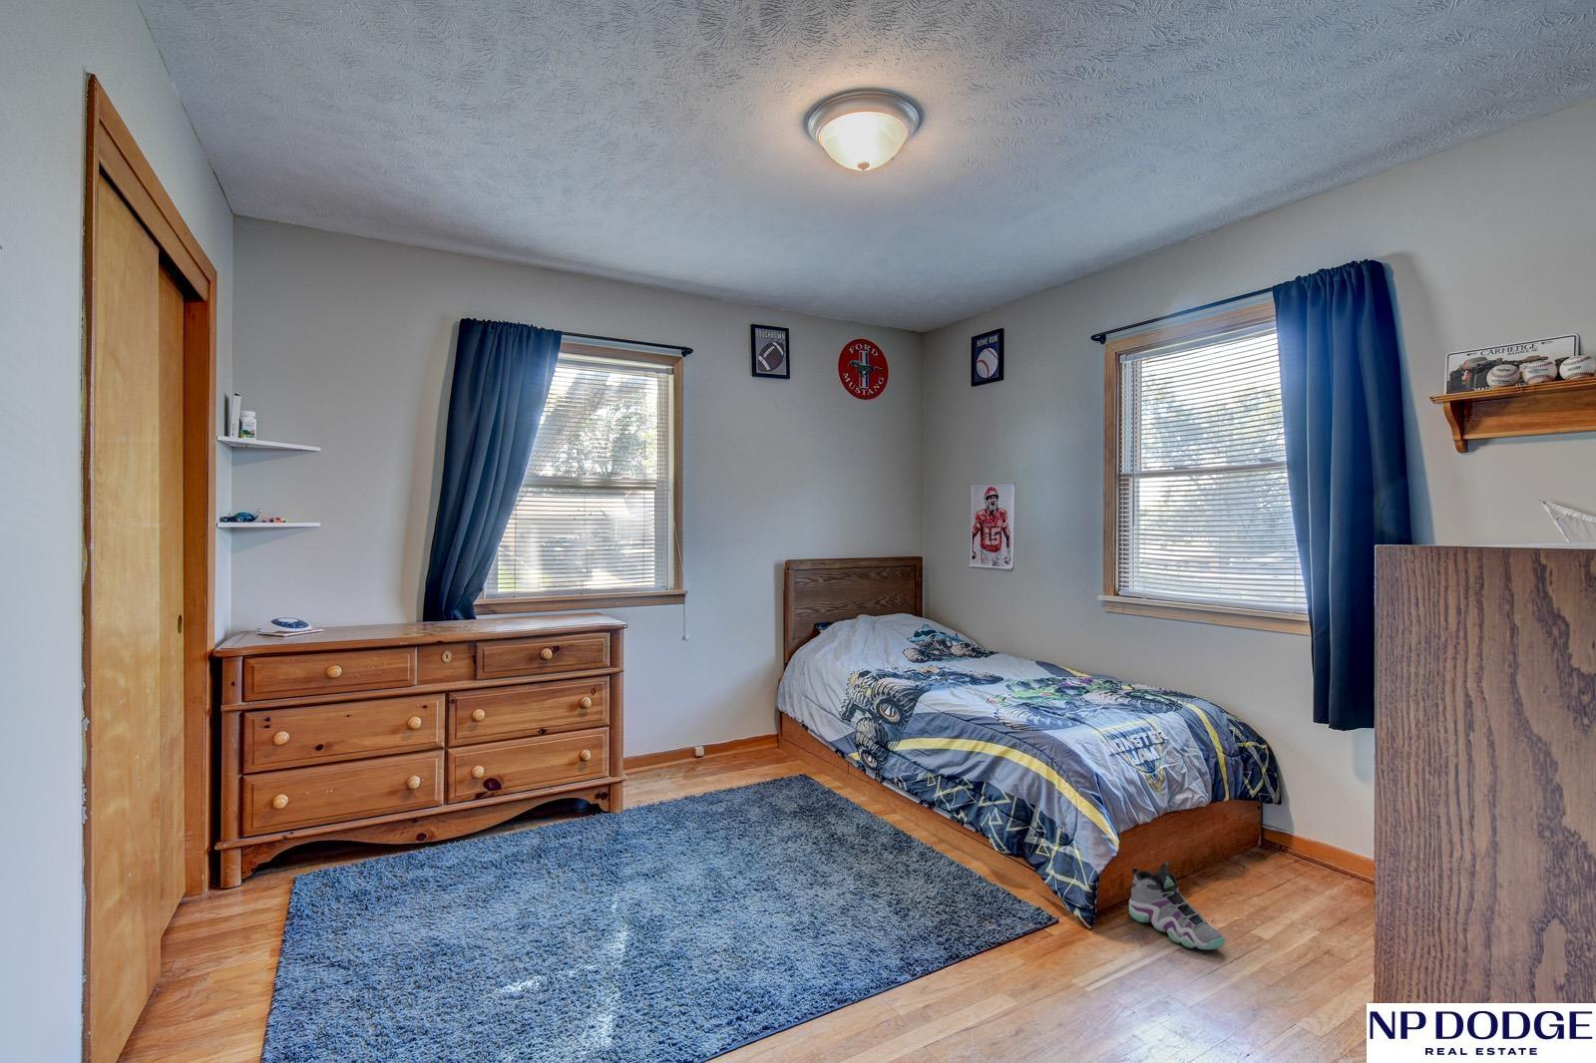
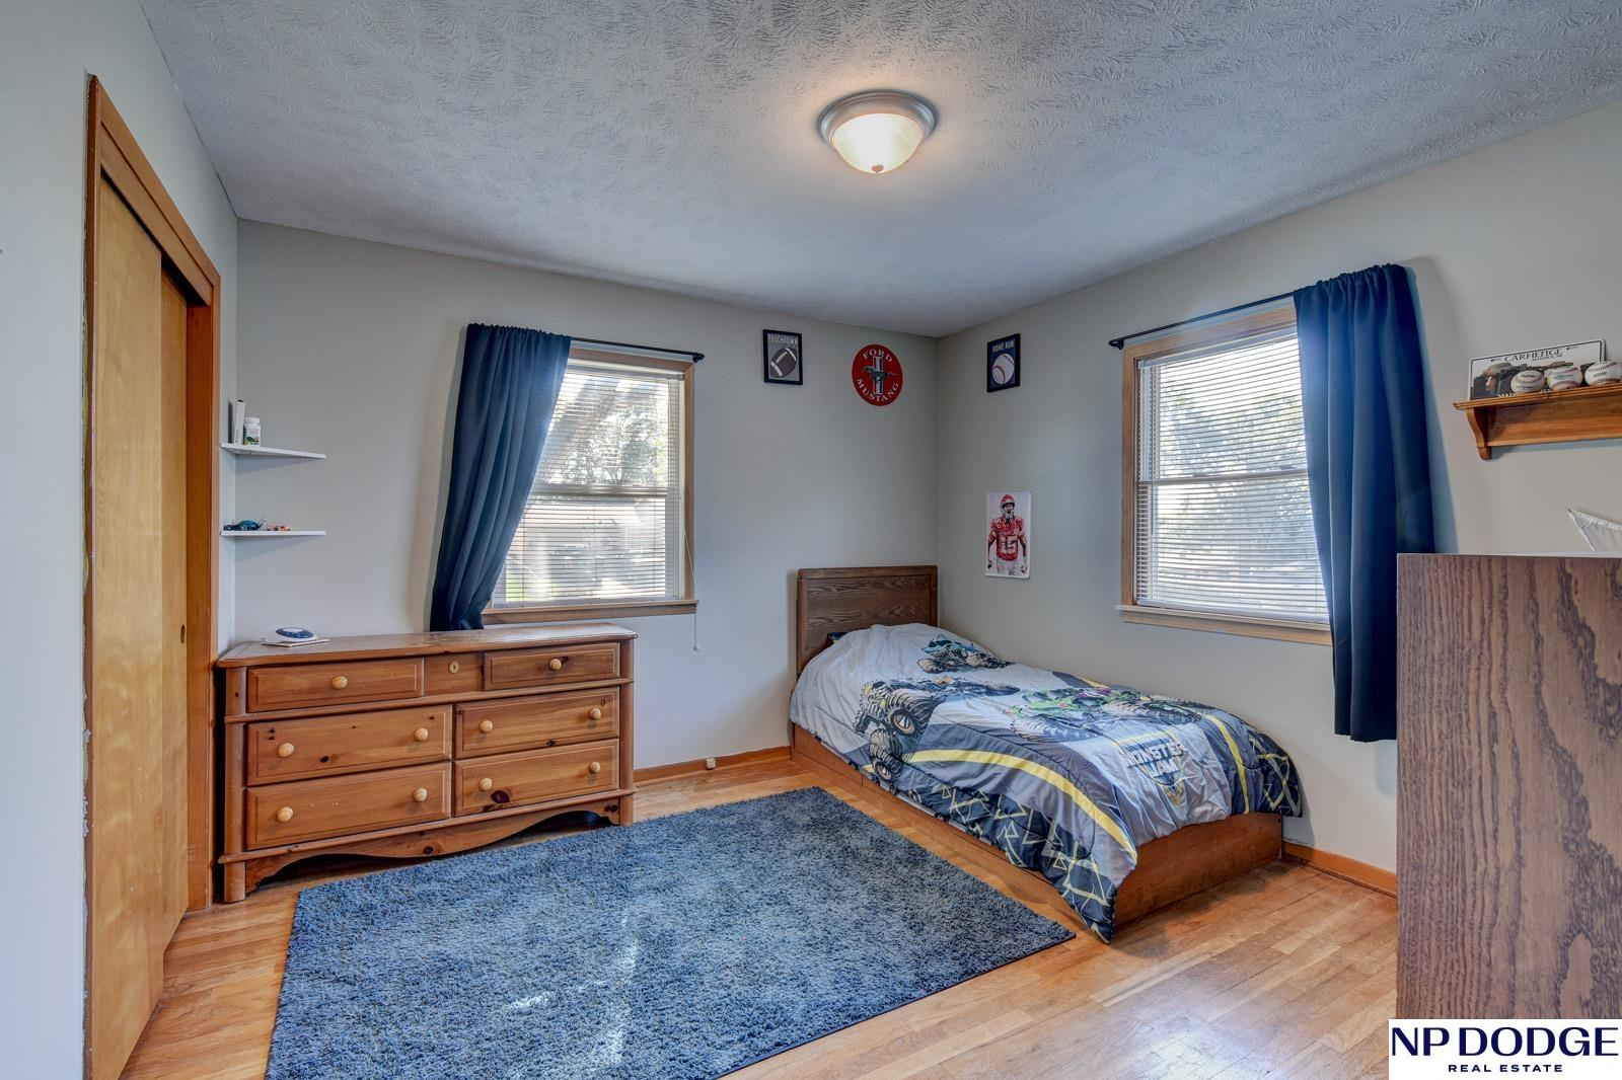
- sneaker (1174, 898)
